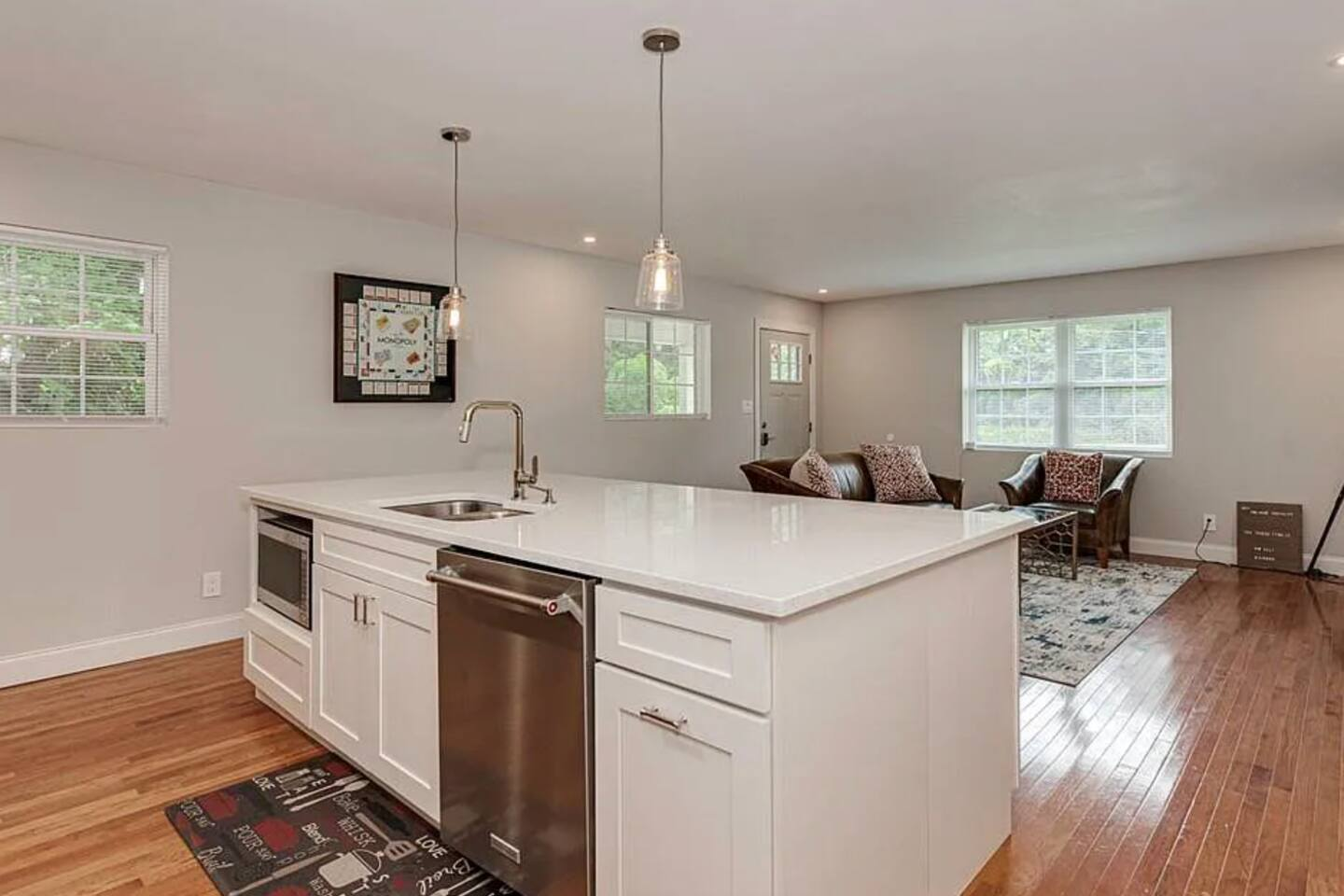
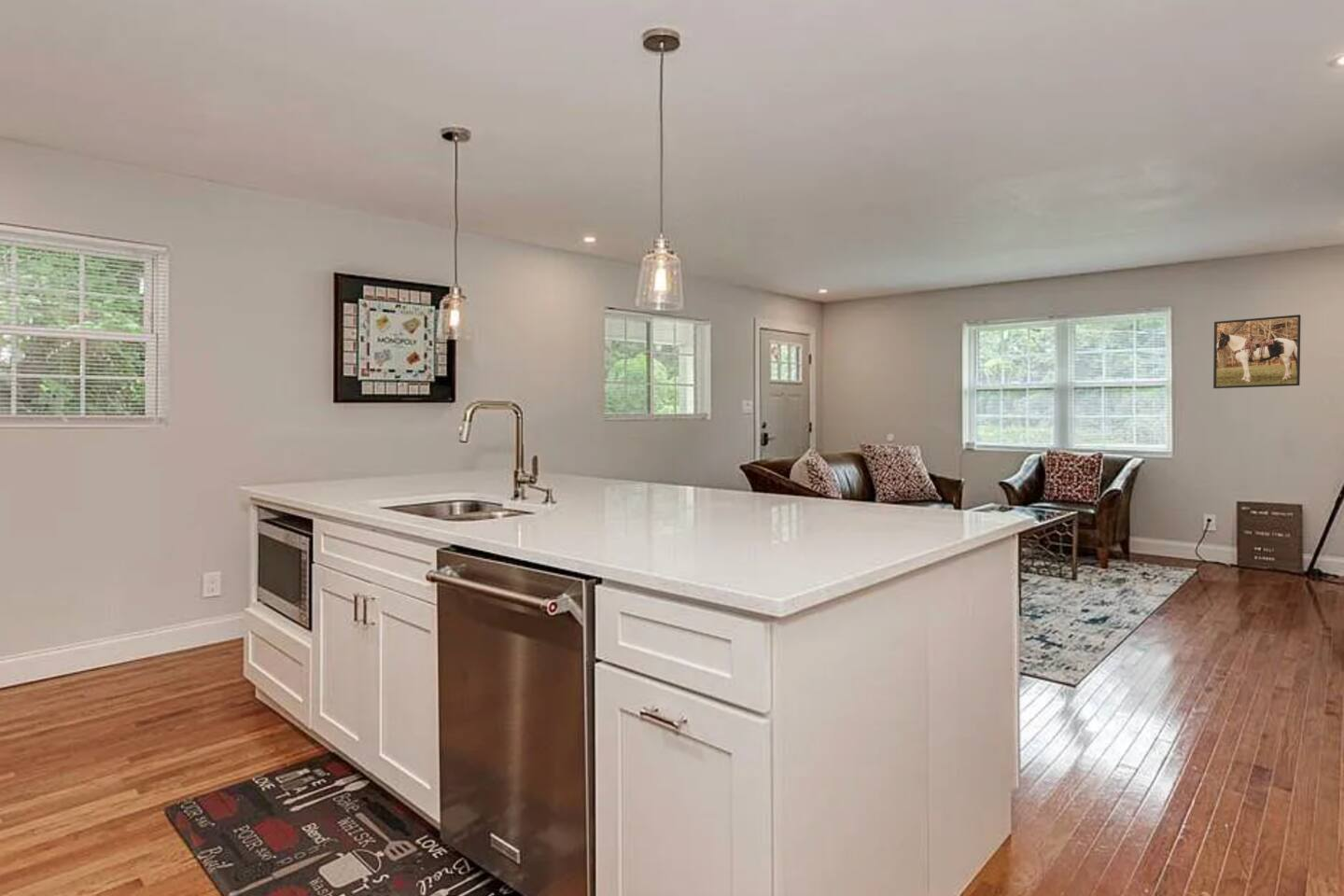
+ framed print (1255, 352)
